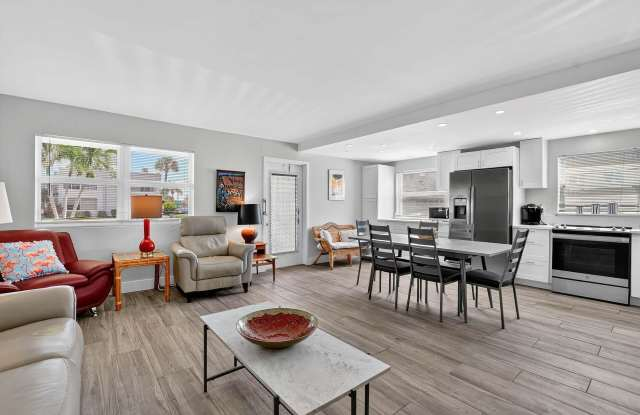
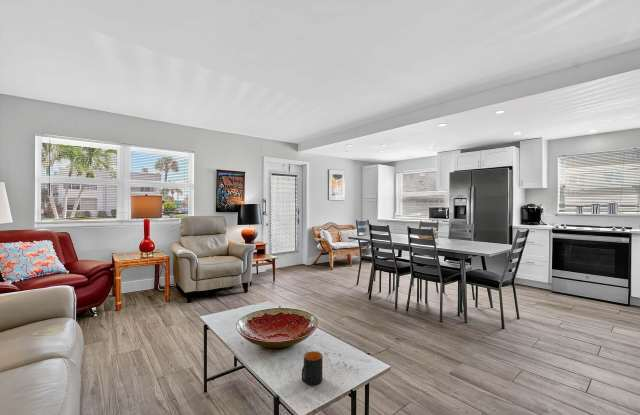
+ mug (310, 369)
